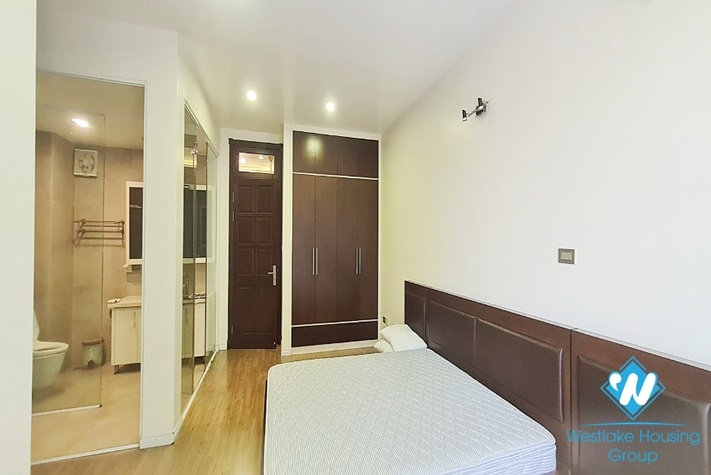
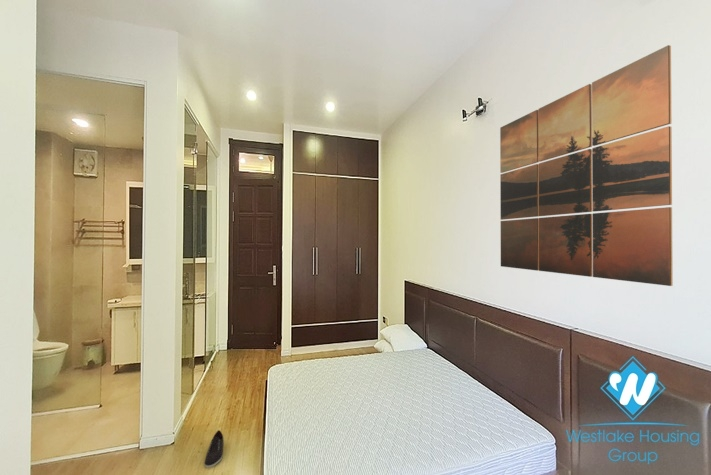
+ wall art (563, 185)
+ shoe (215, 446)
